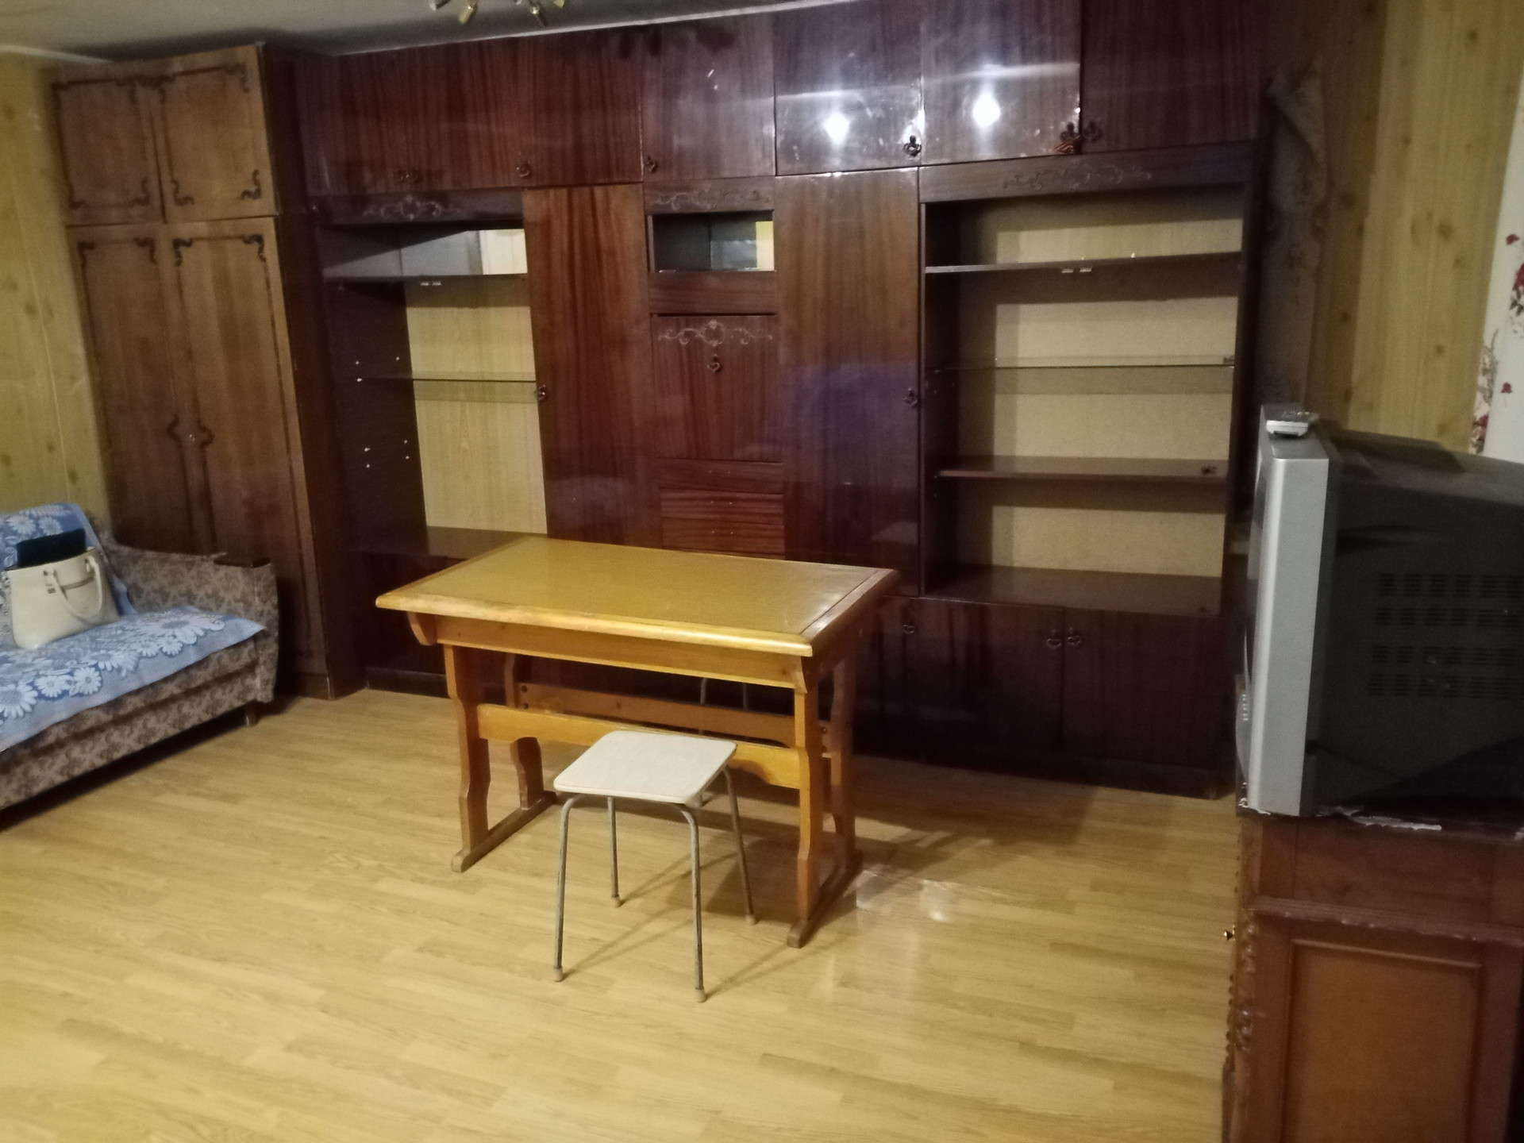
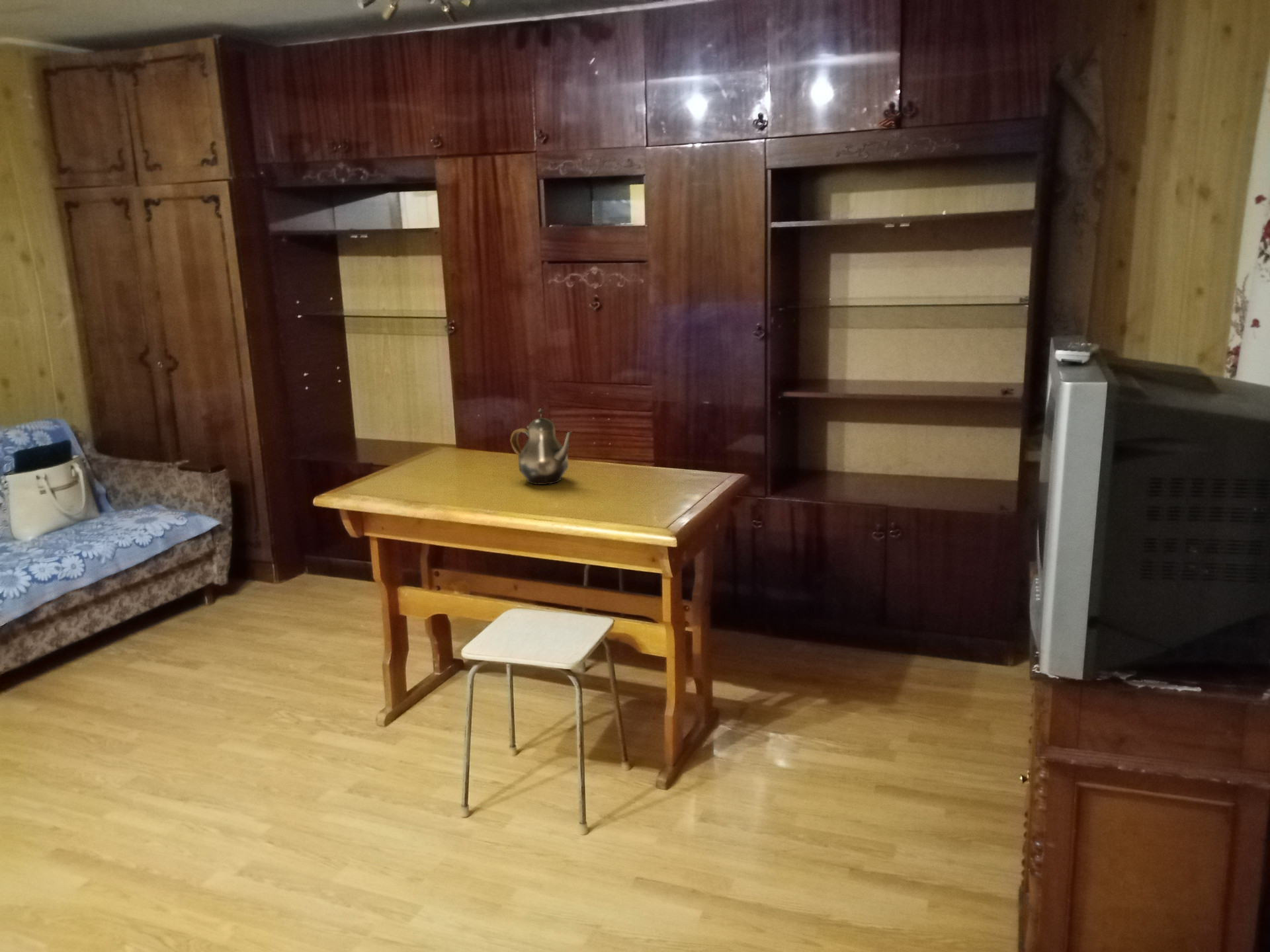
+ teapot (542, 444)
